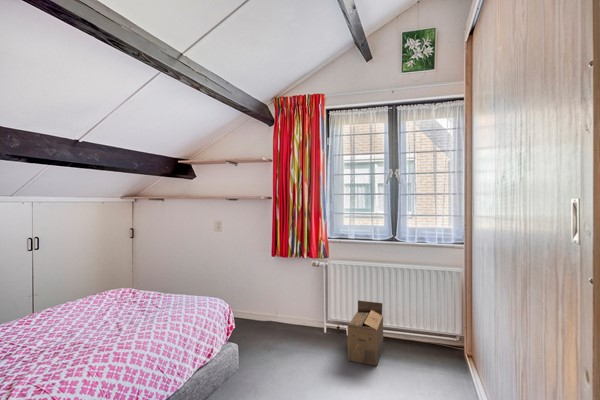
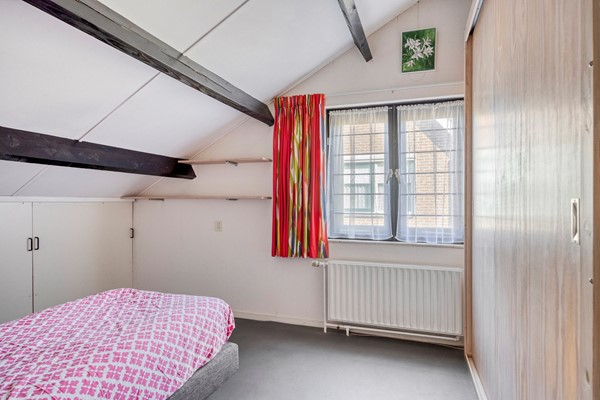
- cardboard box (365, 332)
